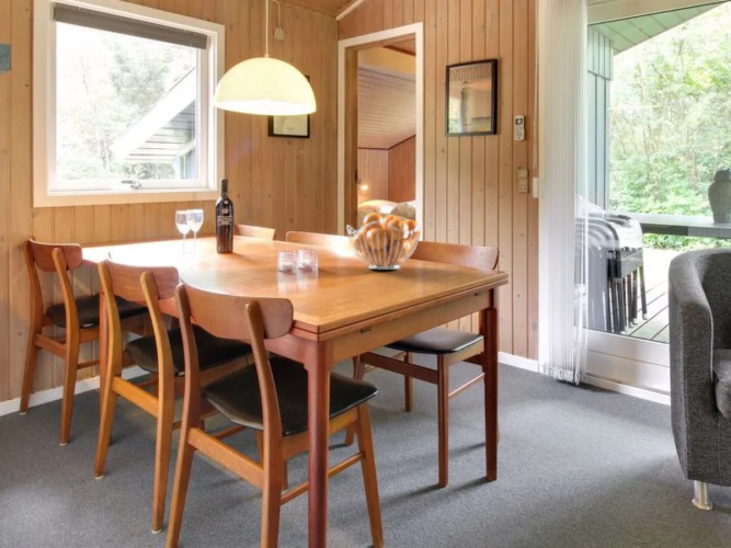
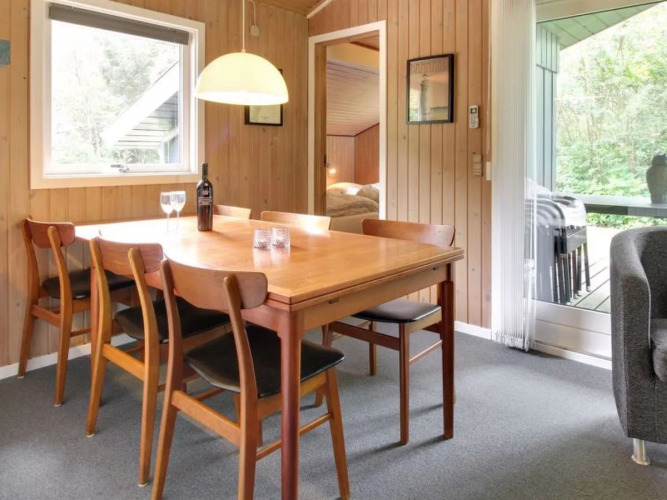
- fruit basket (384, 240)
